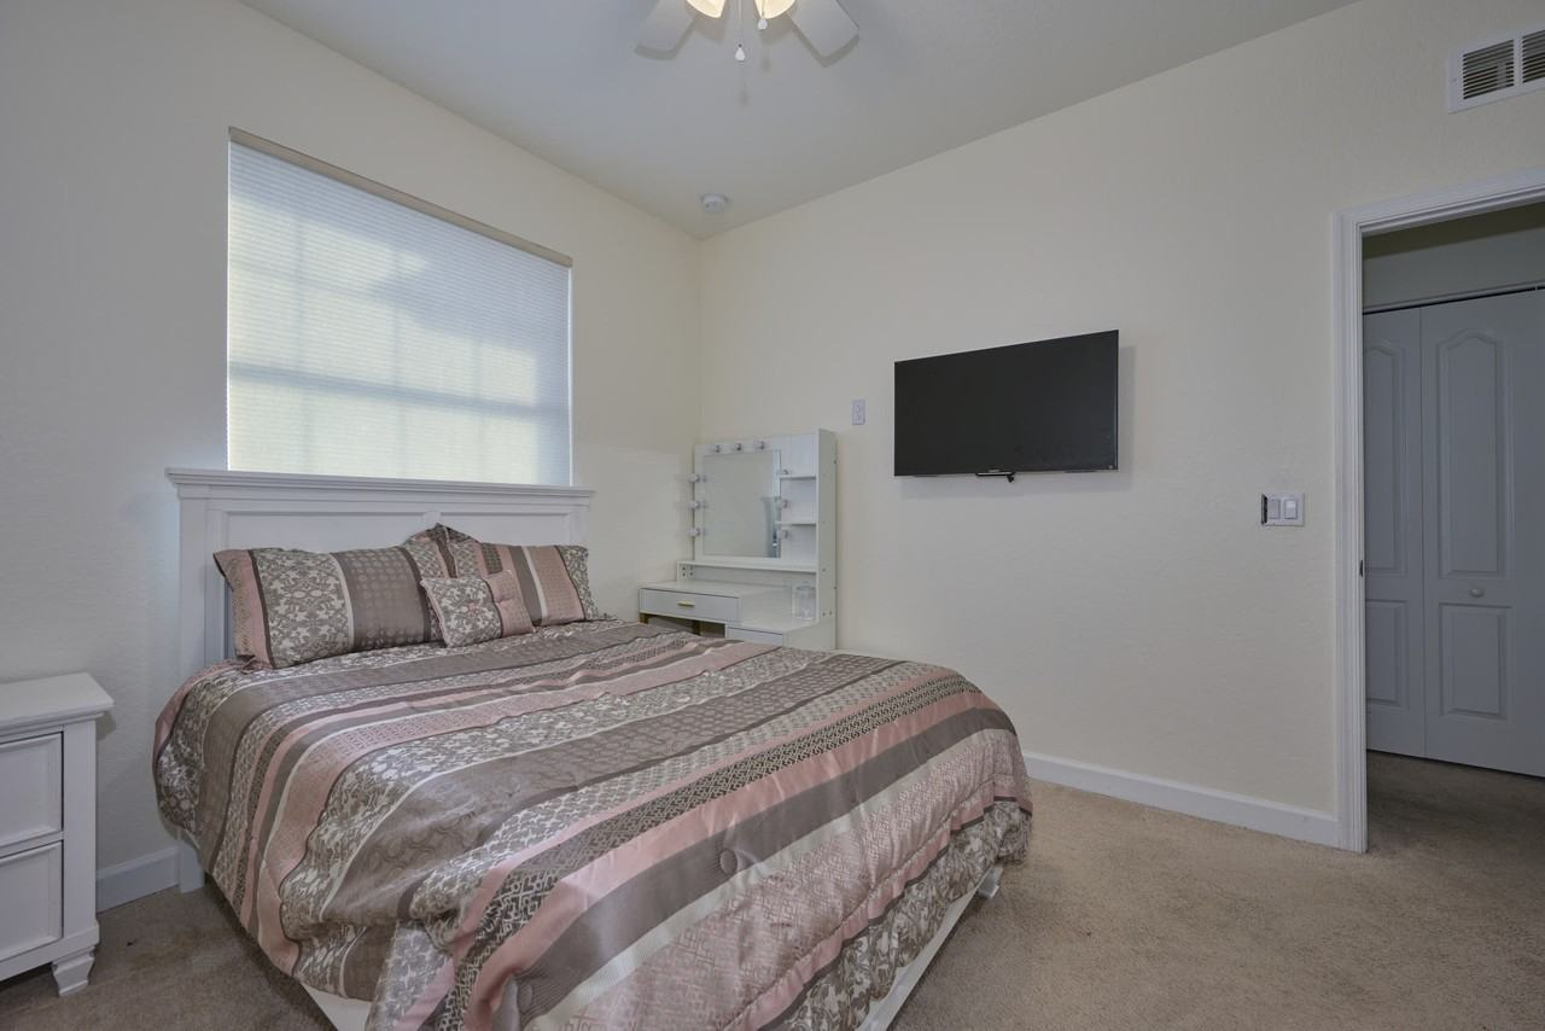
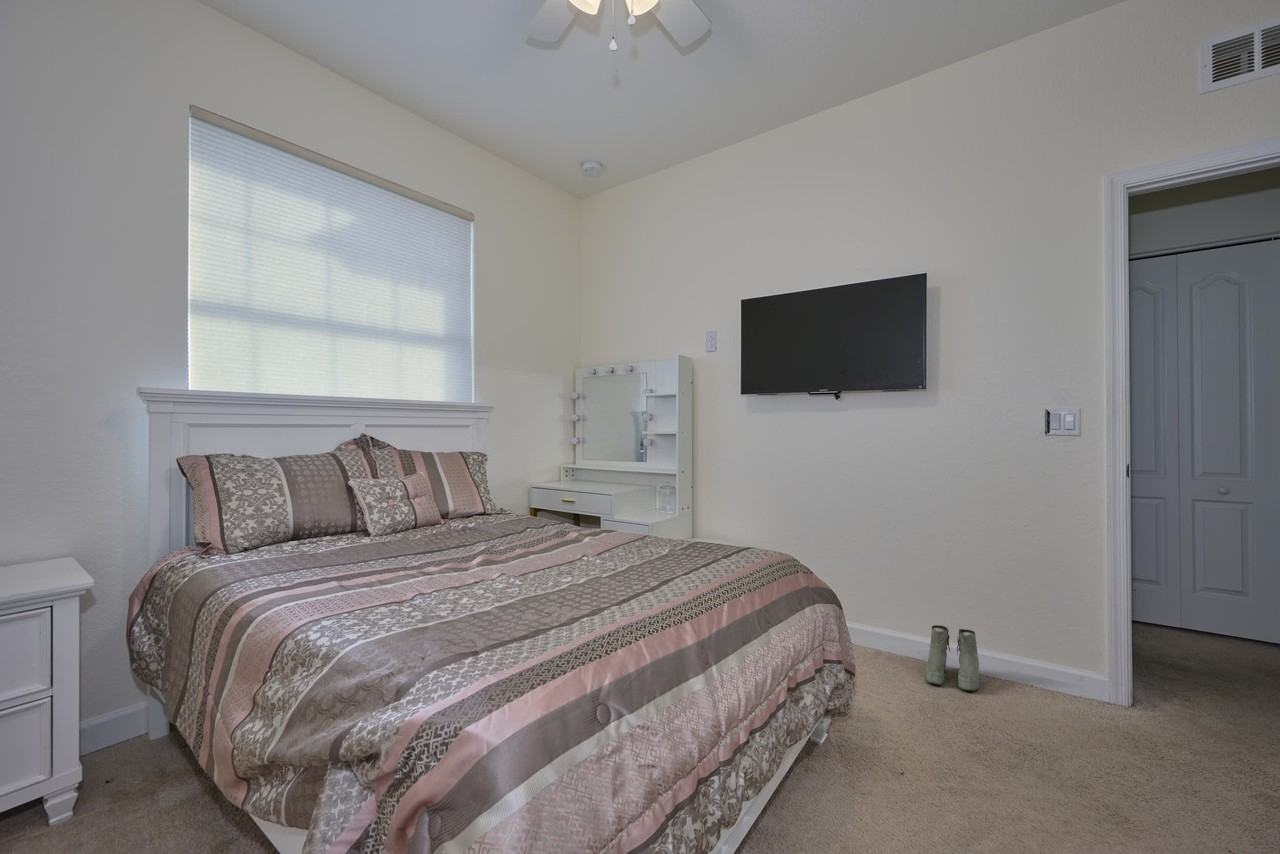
+ boots (957, 653)
